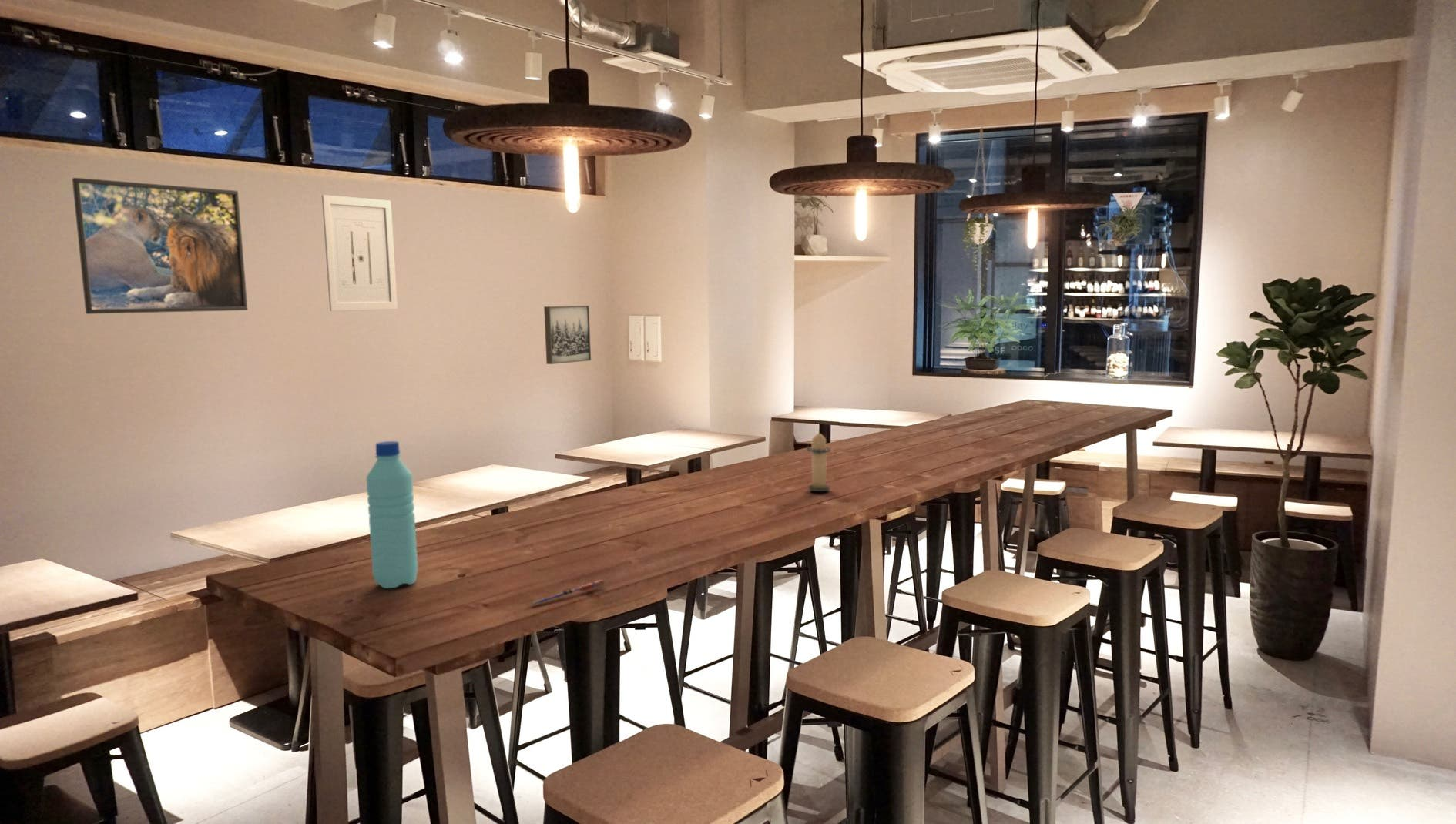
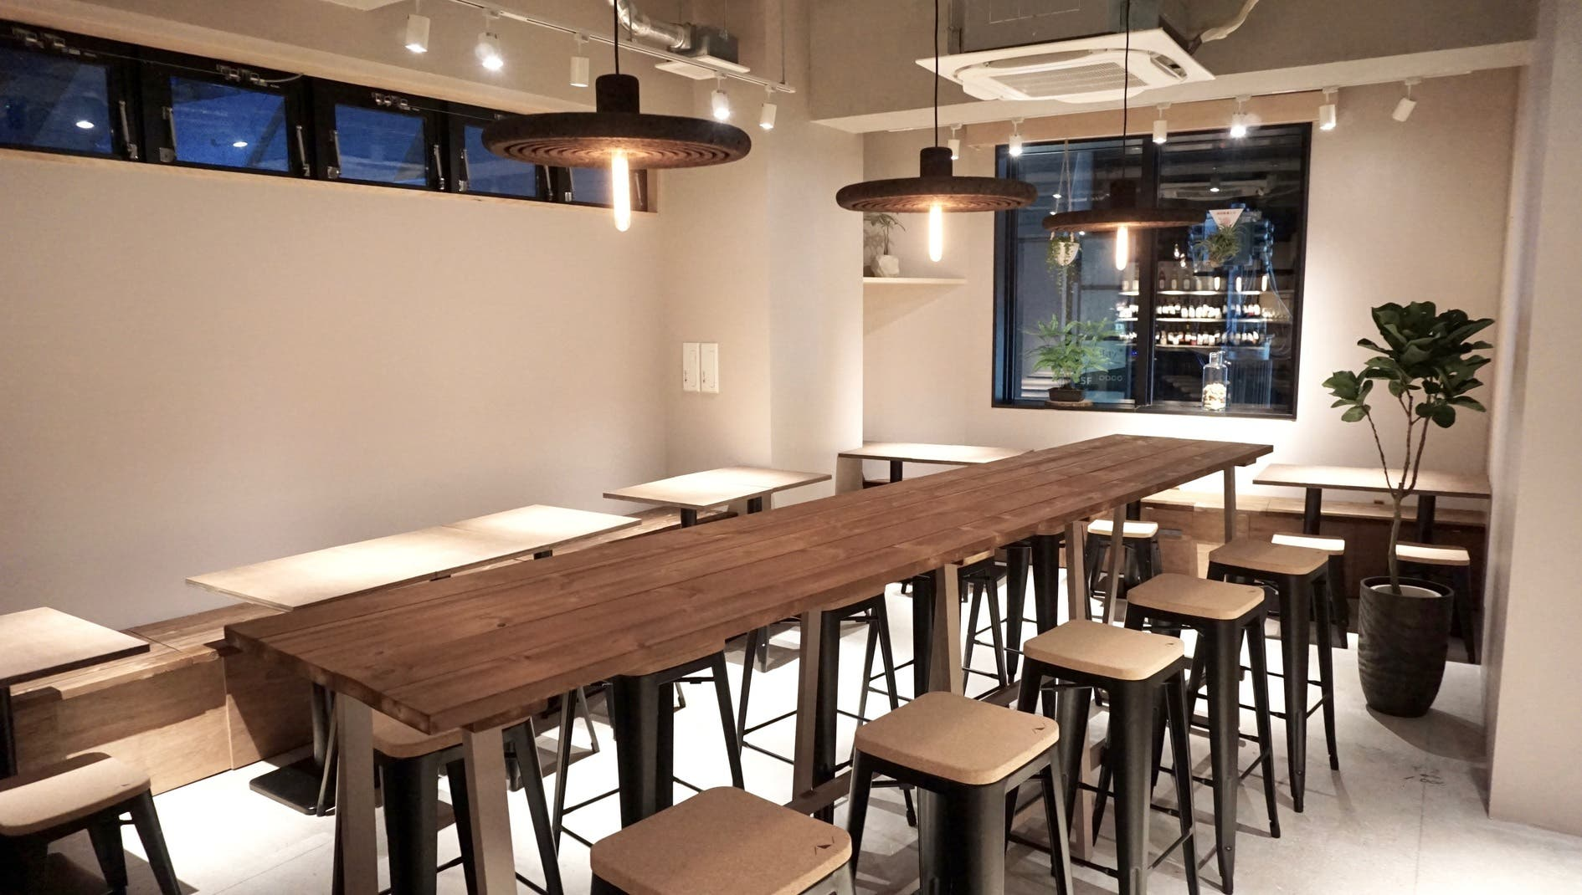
- water bottle (391, 514)
- wall art (568, 334)
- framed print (166, 249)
- wall art (361, 254)
- candle (819, 460)
- pen (569, 591)
